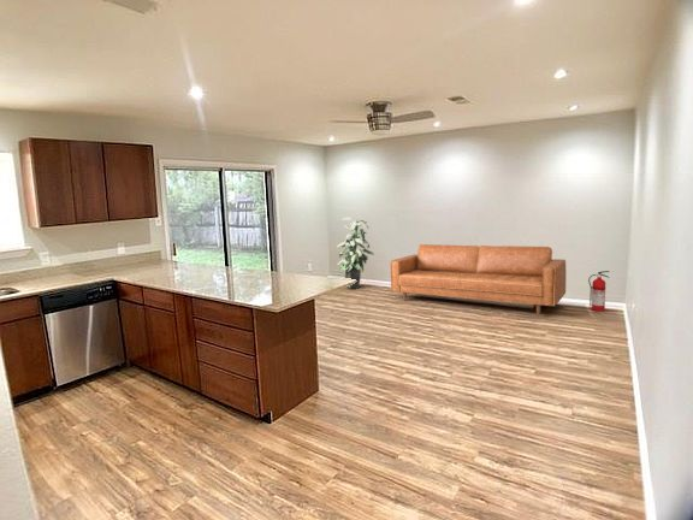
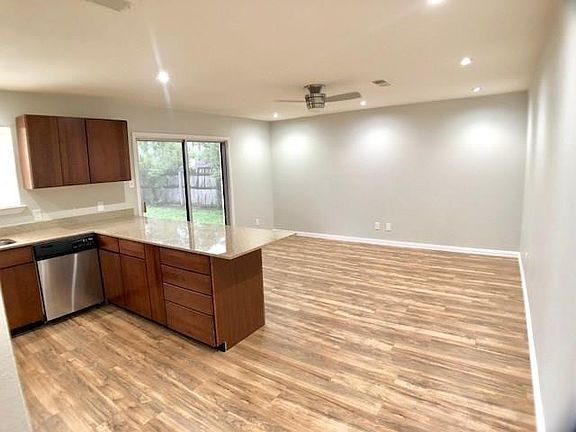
- sofa (473, 274)
- fire extinguisher (598, 290)
- indoor plant (353, 253)
